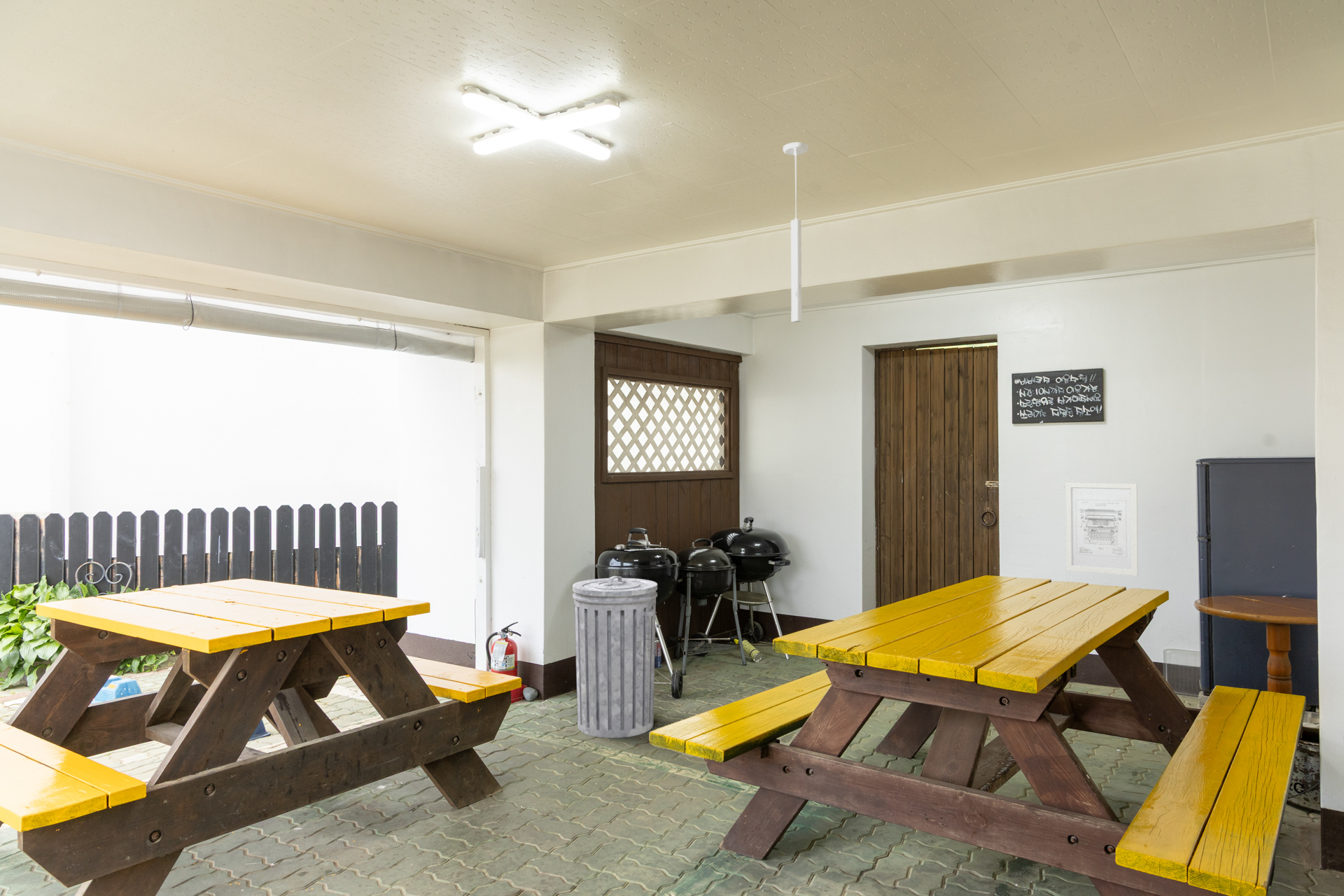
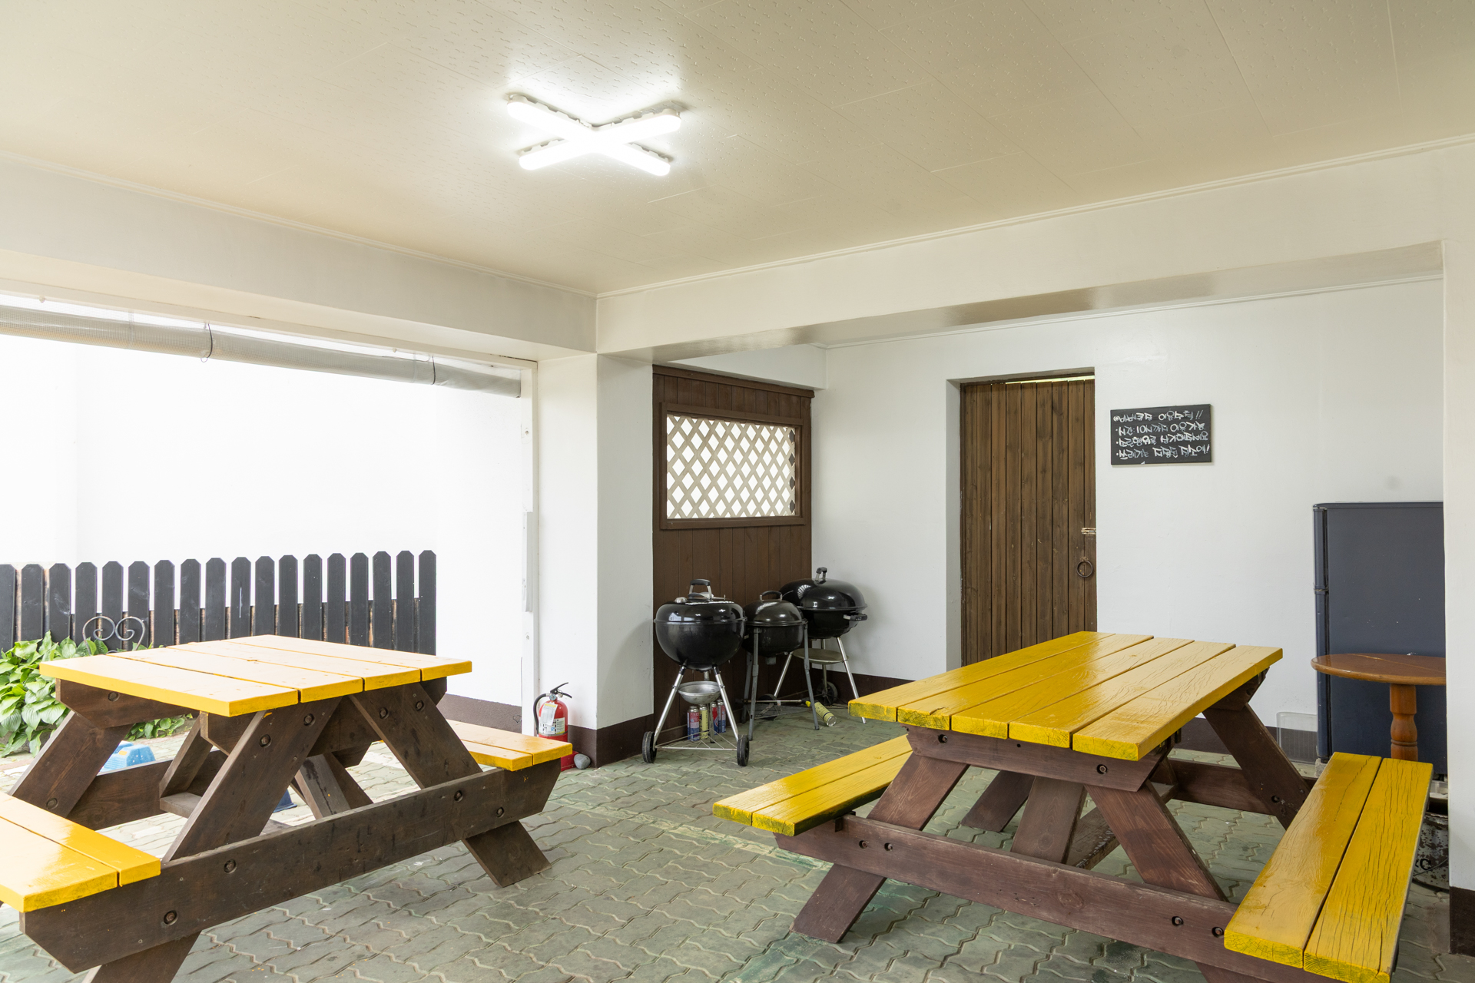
- ceiling light (796, 234)
- trash can (615, 650)
- wall art (1100, 528)
